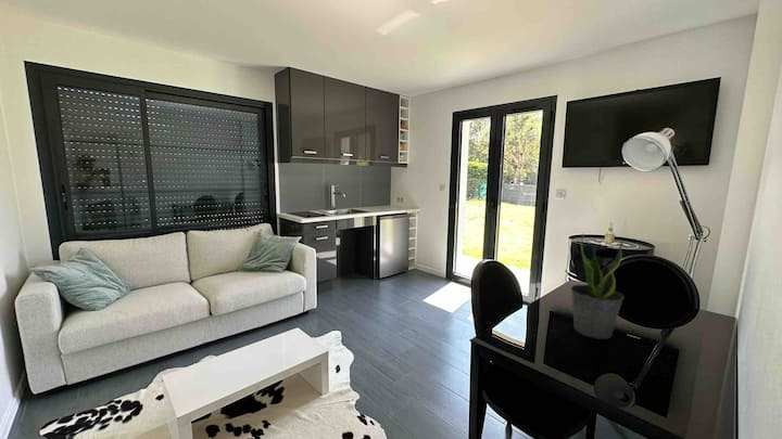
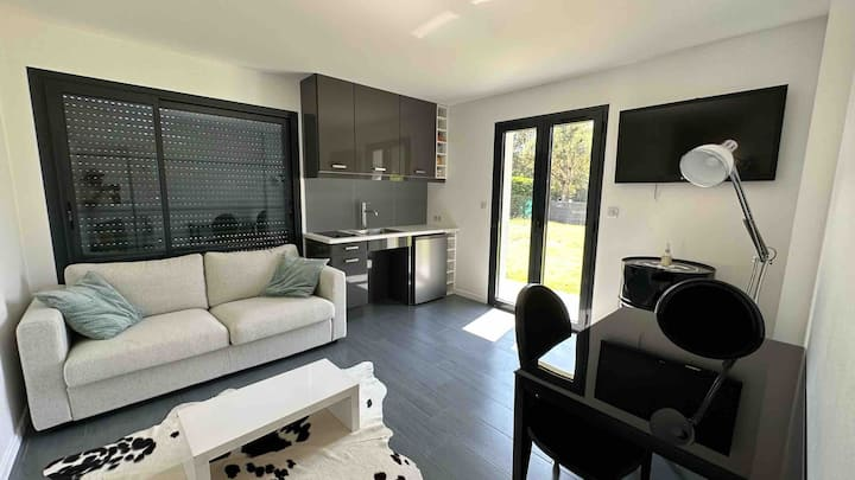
- potted plant (596, 283)
